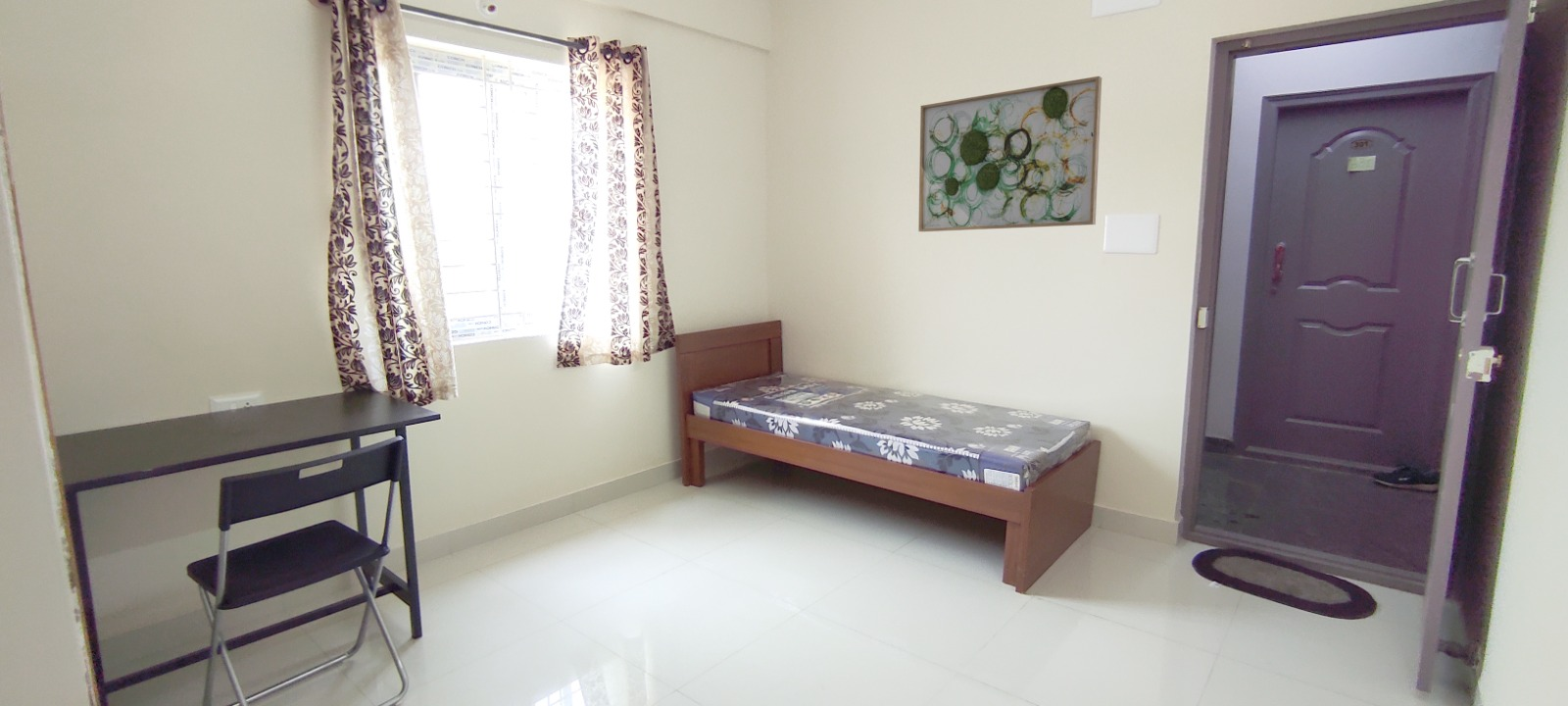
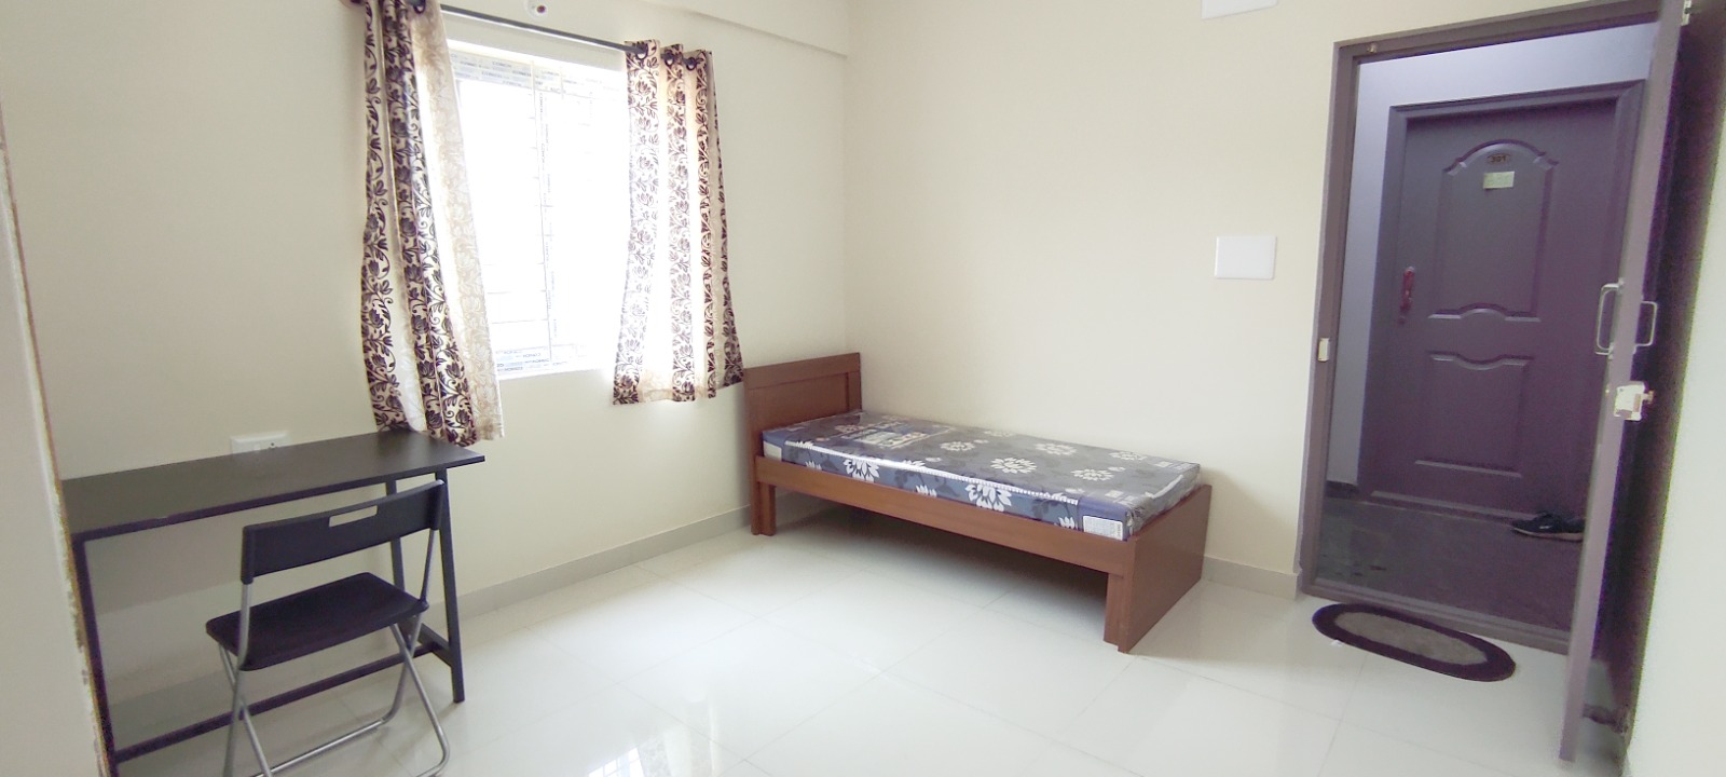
- wall art (1001, 161)
